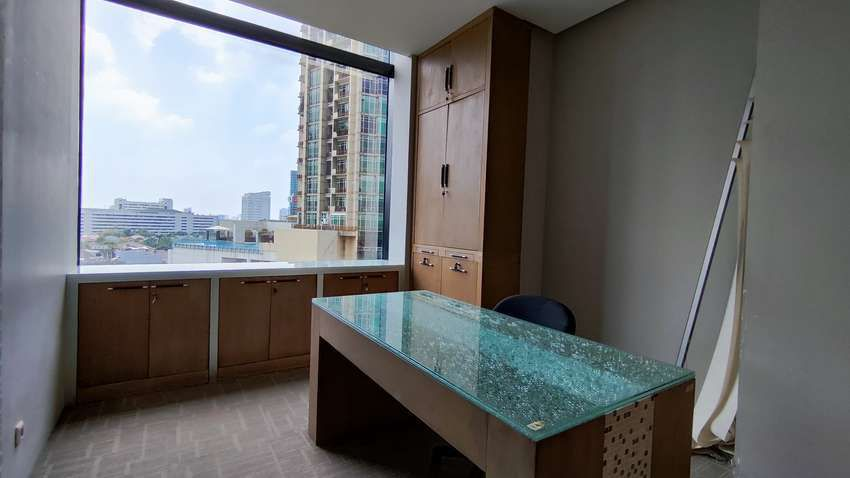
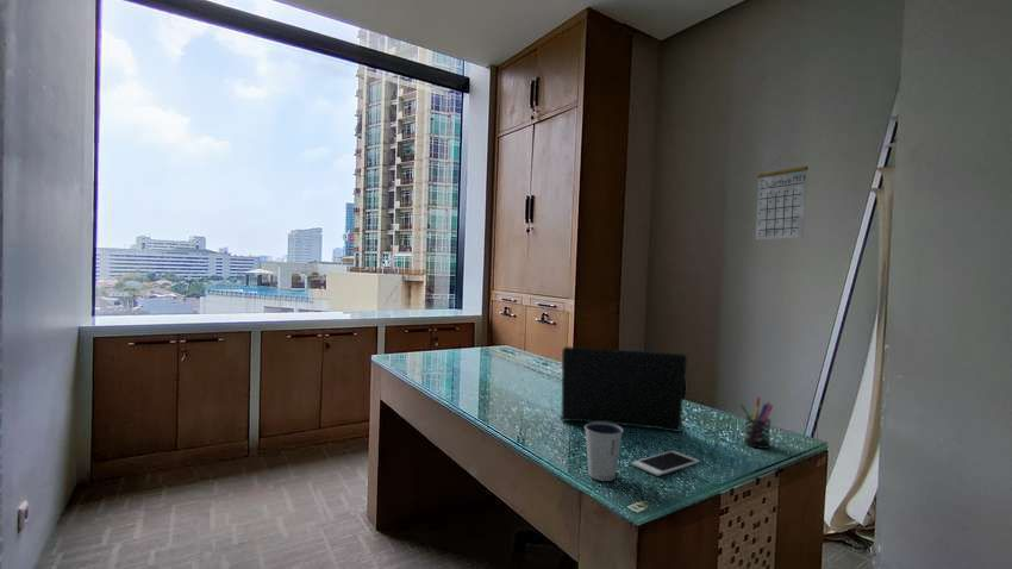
+ dixie cup (602, 451)
+ pen holder (755, 420)
+ laptop (619, 381)
+ calendar (780, 196)
+ cell phone (666, 462)
